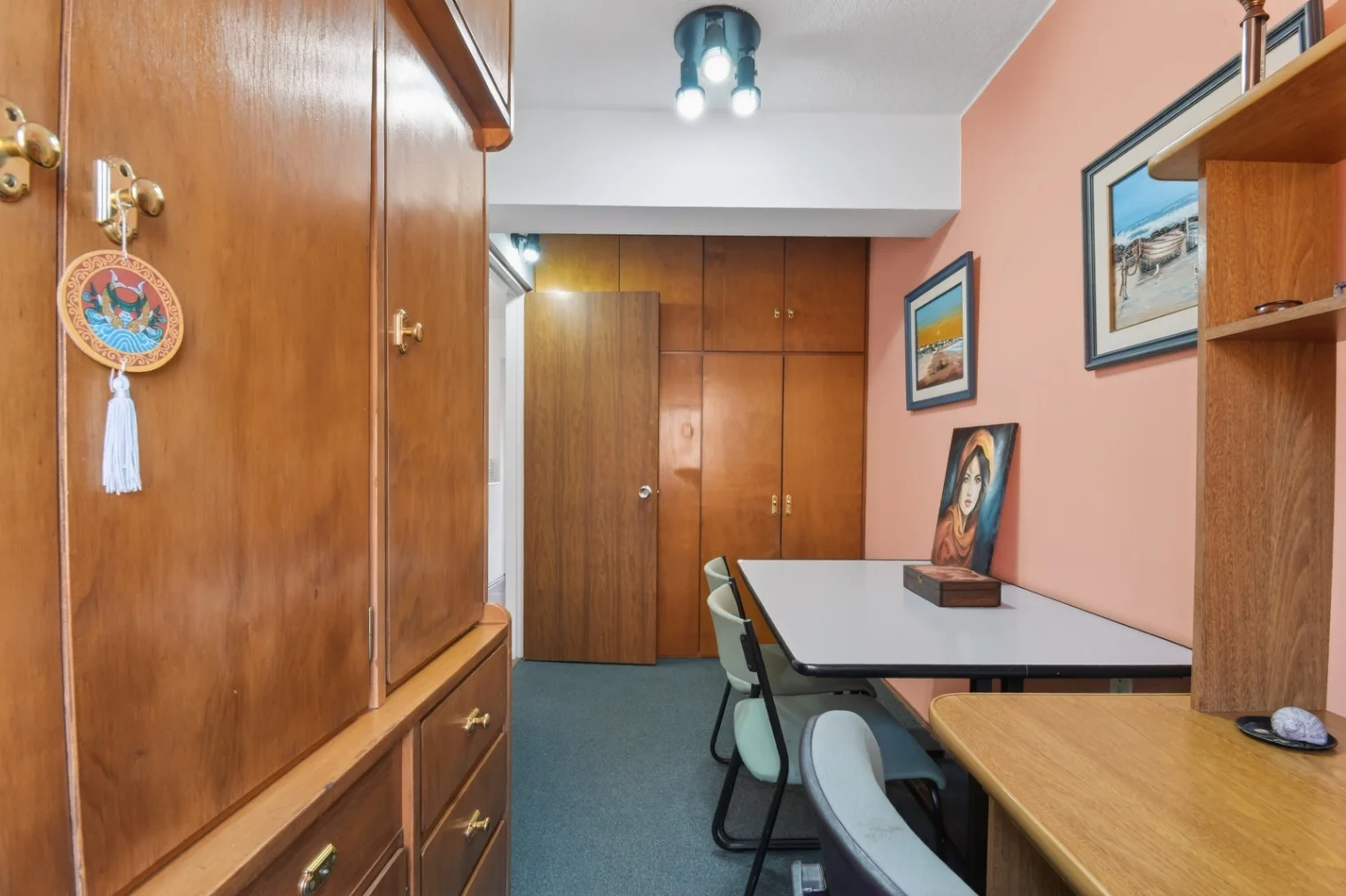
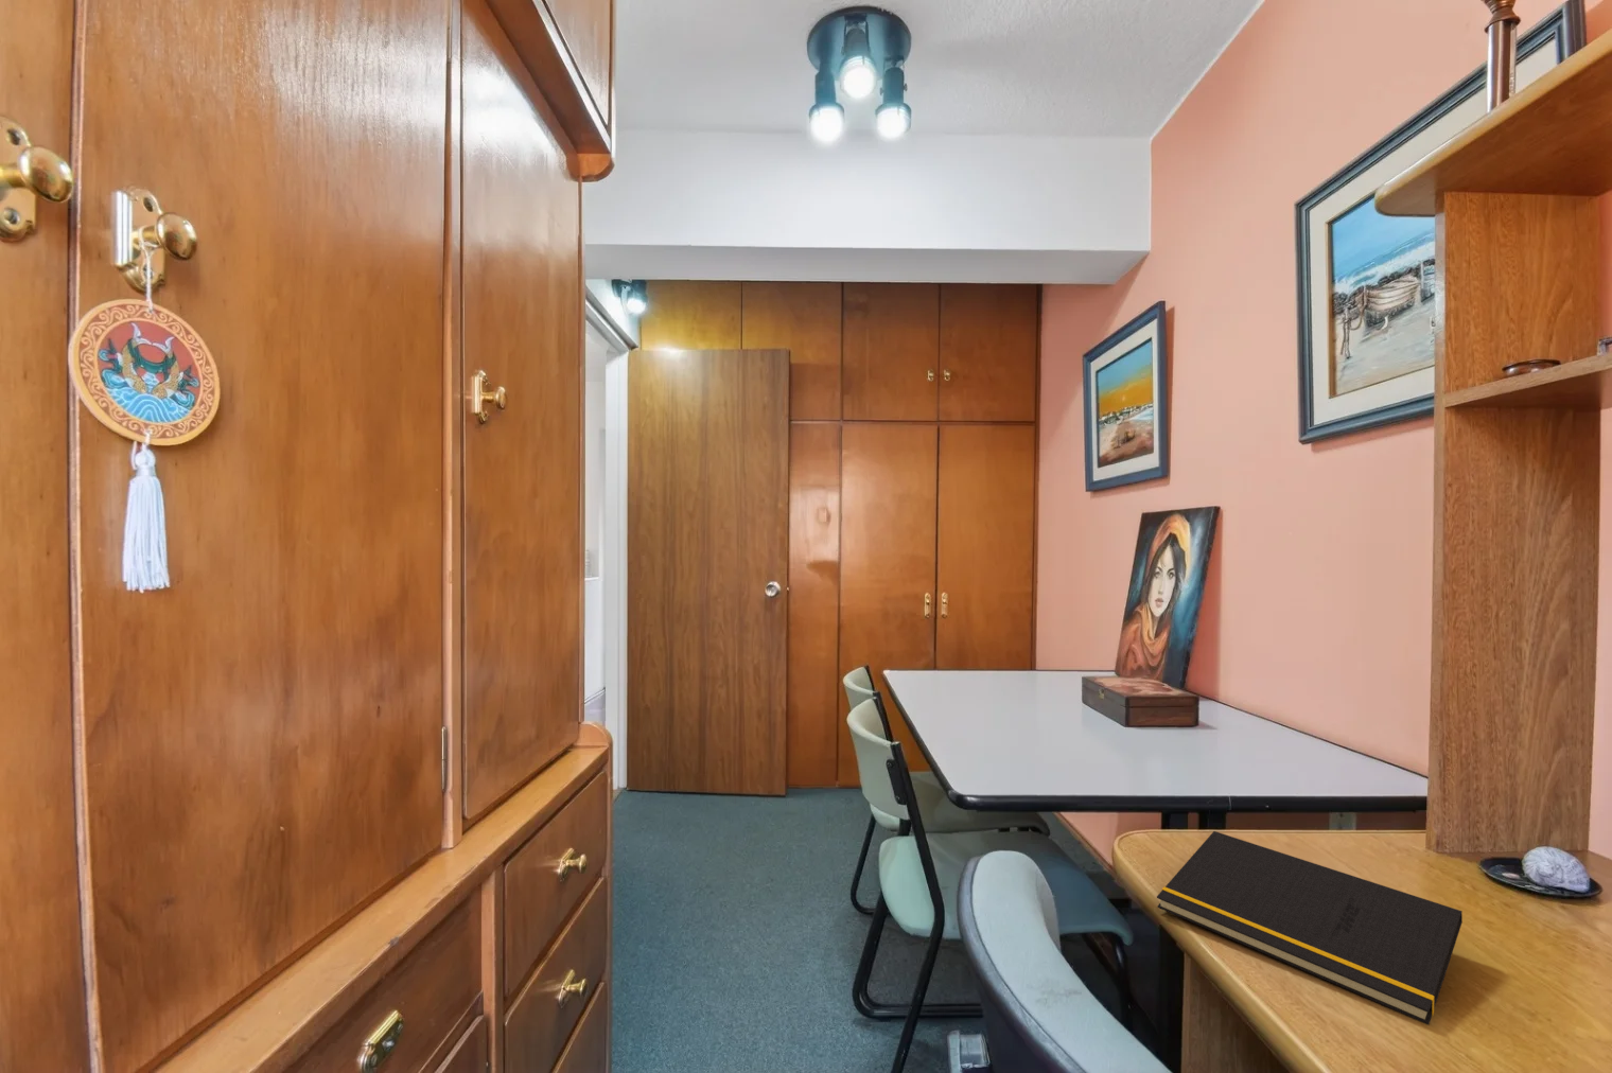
+ notepad (1301, 909)
